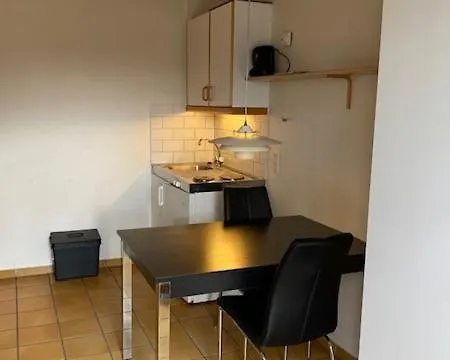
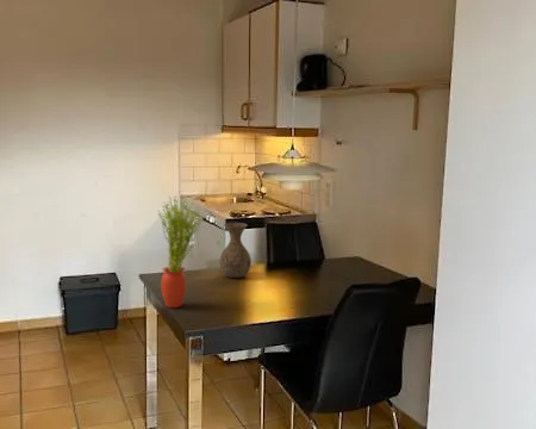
+ vase (235, 250)
+ potted plant (181, 250)
